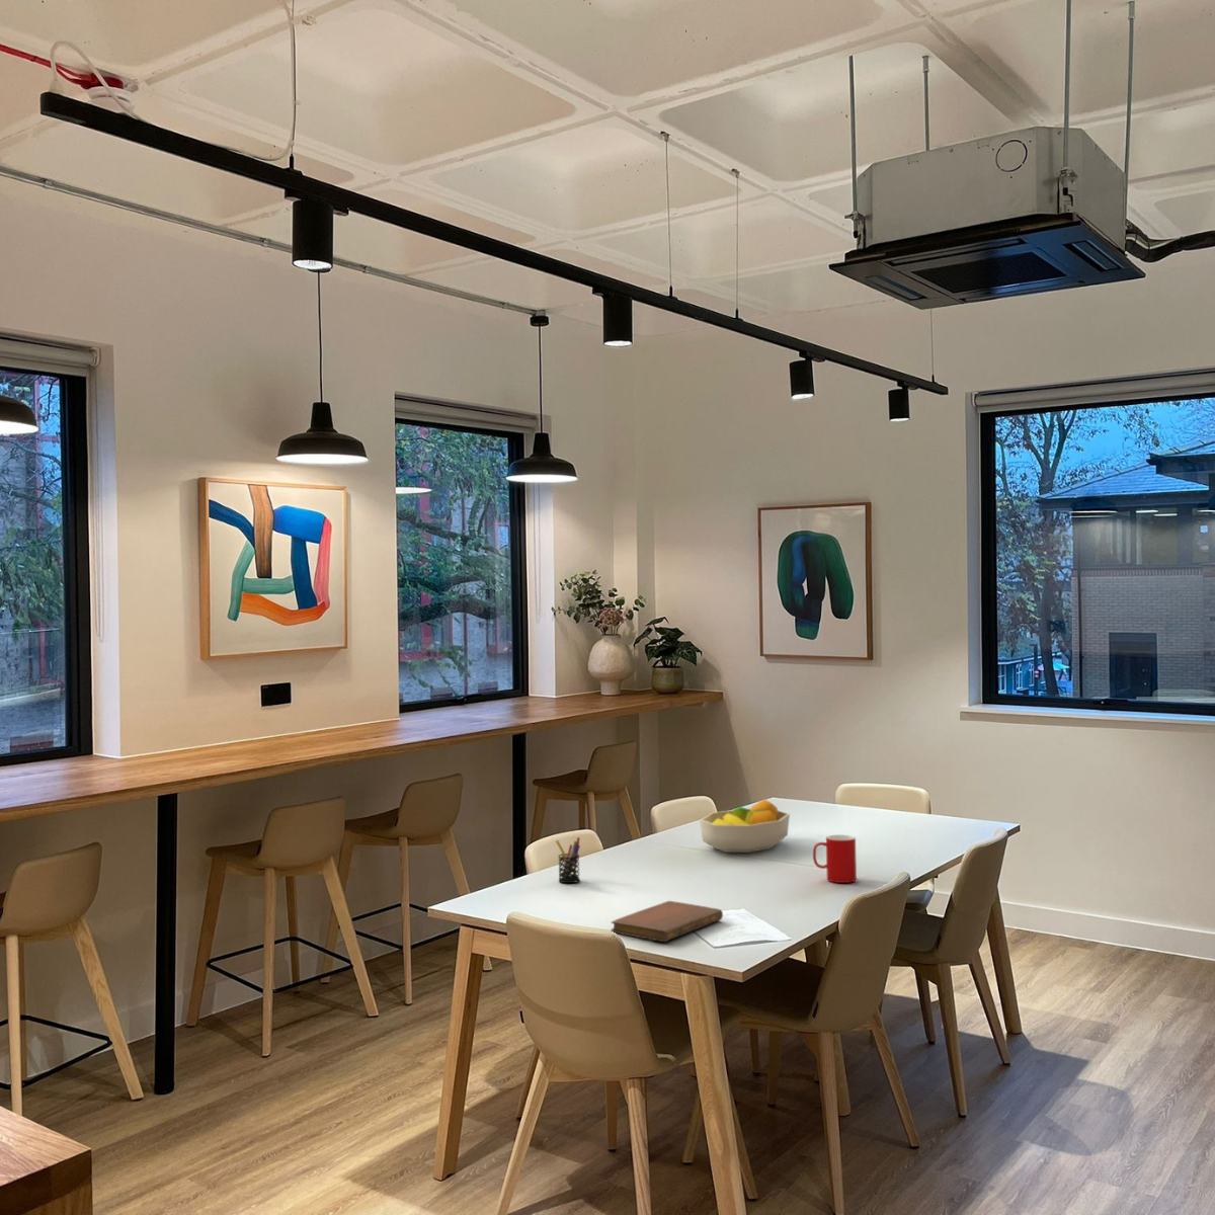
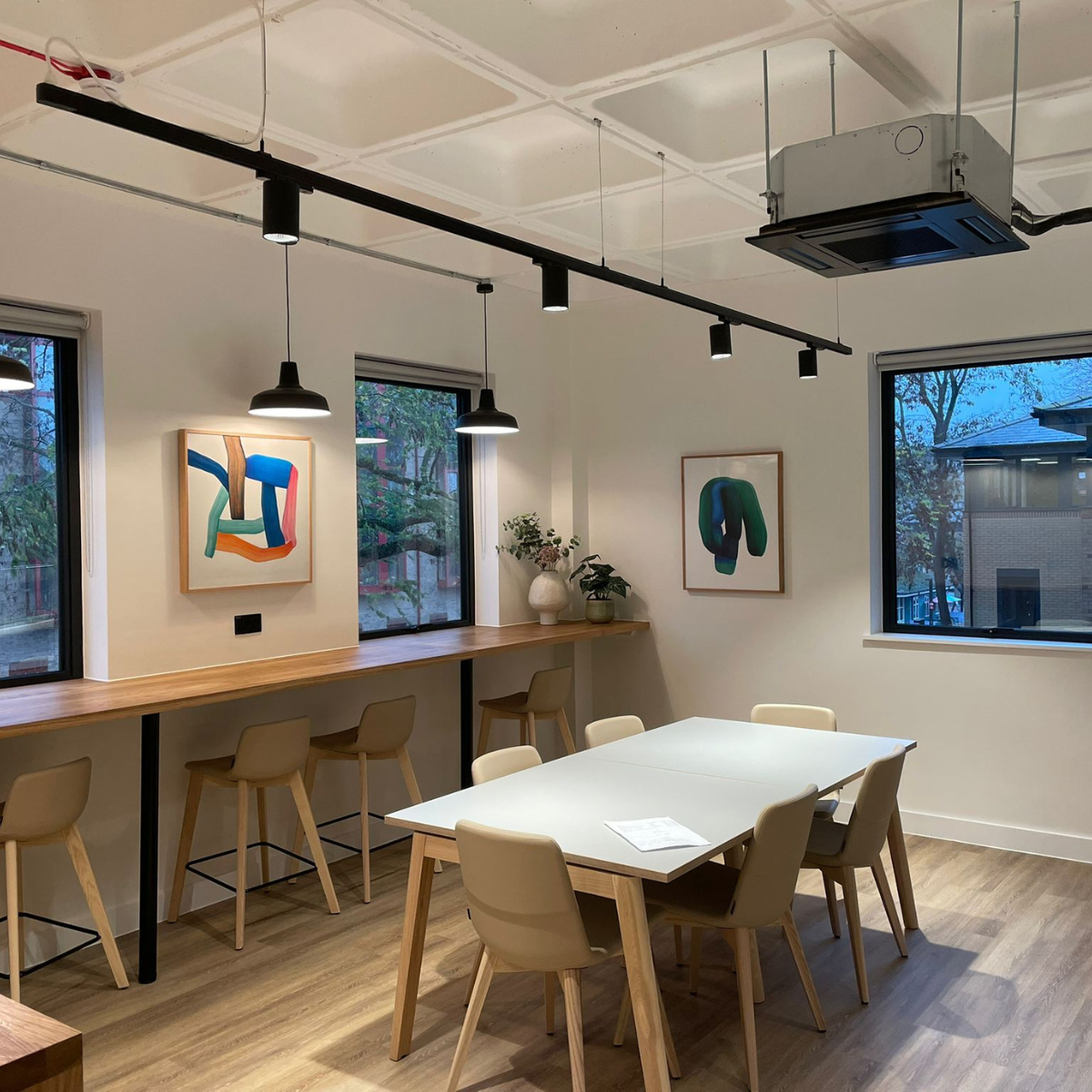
- fruit bowl (745, 824)
- pen holder (571, 858)
- notebook (668, 919)
- cup (836, 858)
